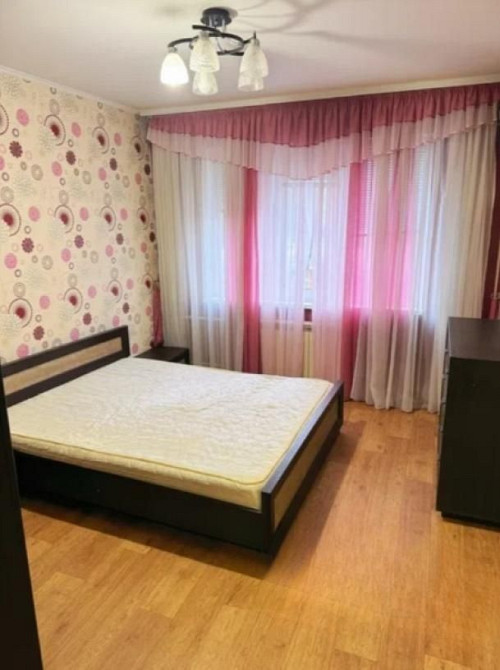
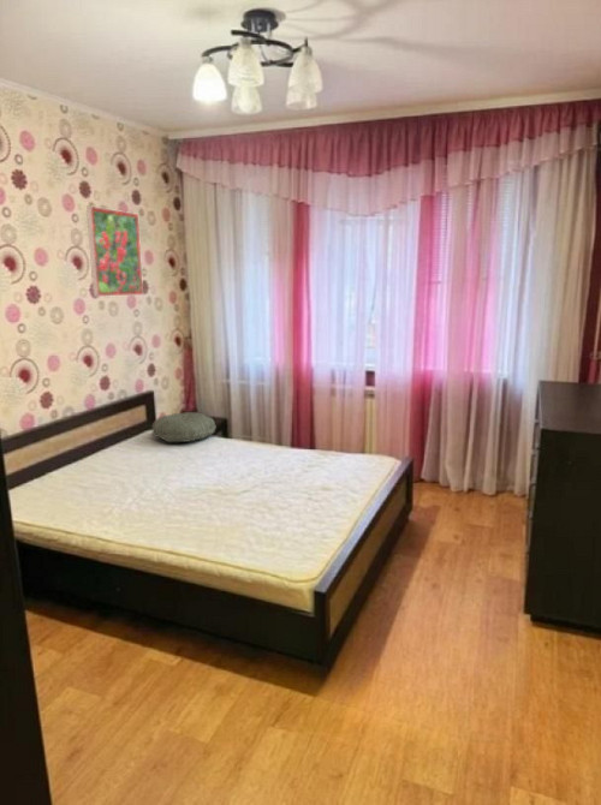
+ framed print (117, 254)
+ pillow (183, 427)
